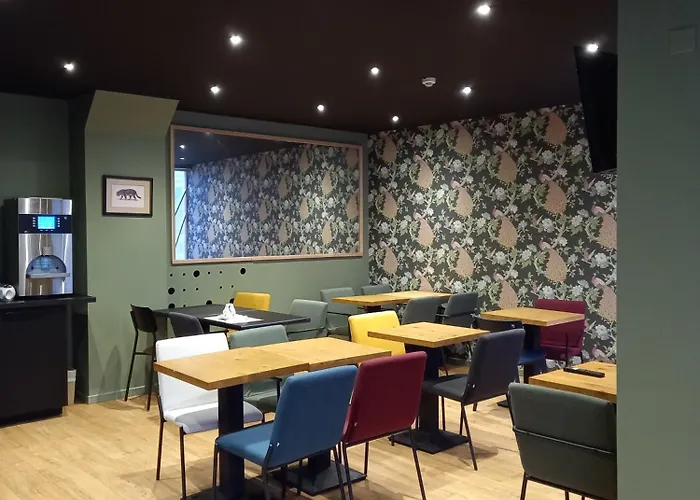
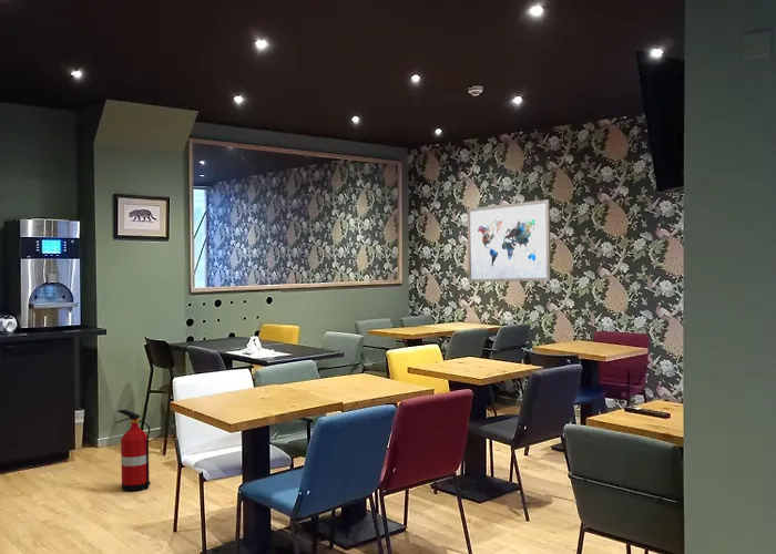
+ fire extinguisher (133, 449)
+ wall art (507, 243)
